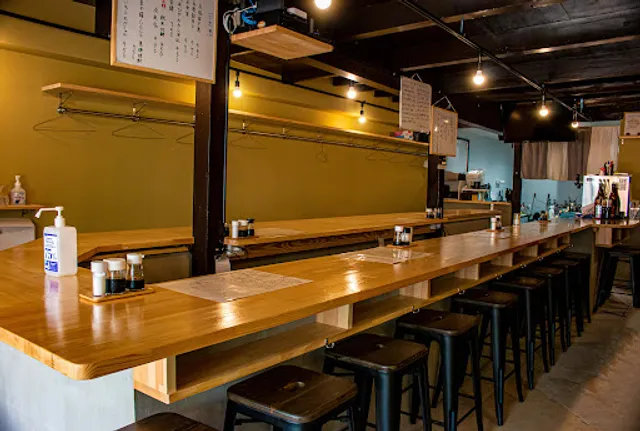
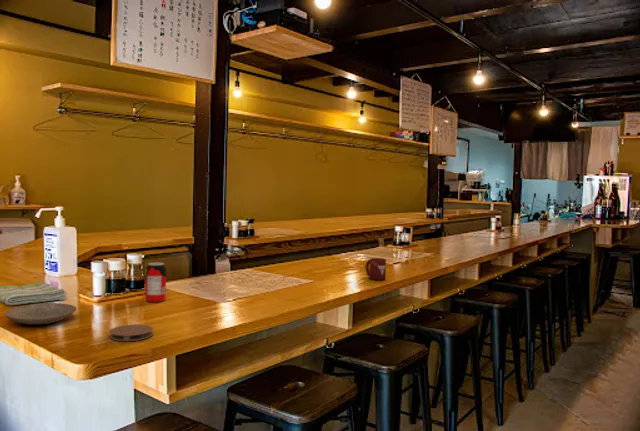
+ plate (41, 315)
+ dish towel (27, 291)
+ cup (374, 268)
+ coaster (131, 332)
+ beverage can (155, 282)
